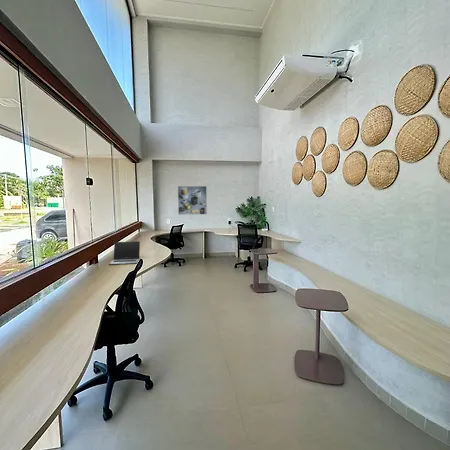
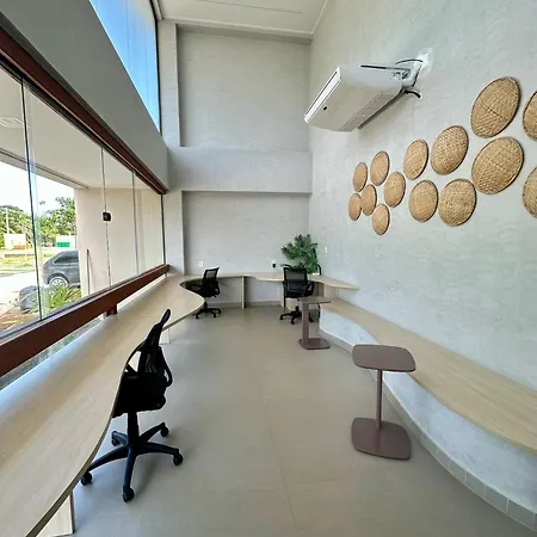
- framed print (192, 200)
- laptop (125, 252)
